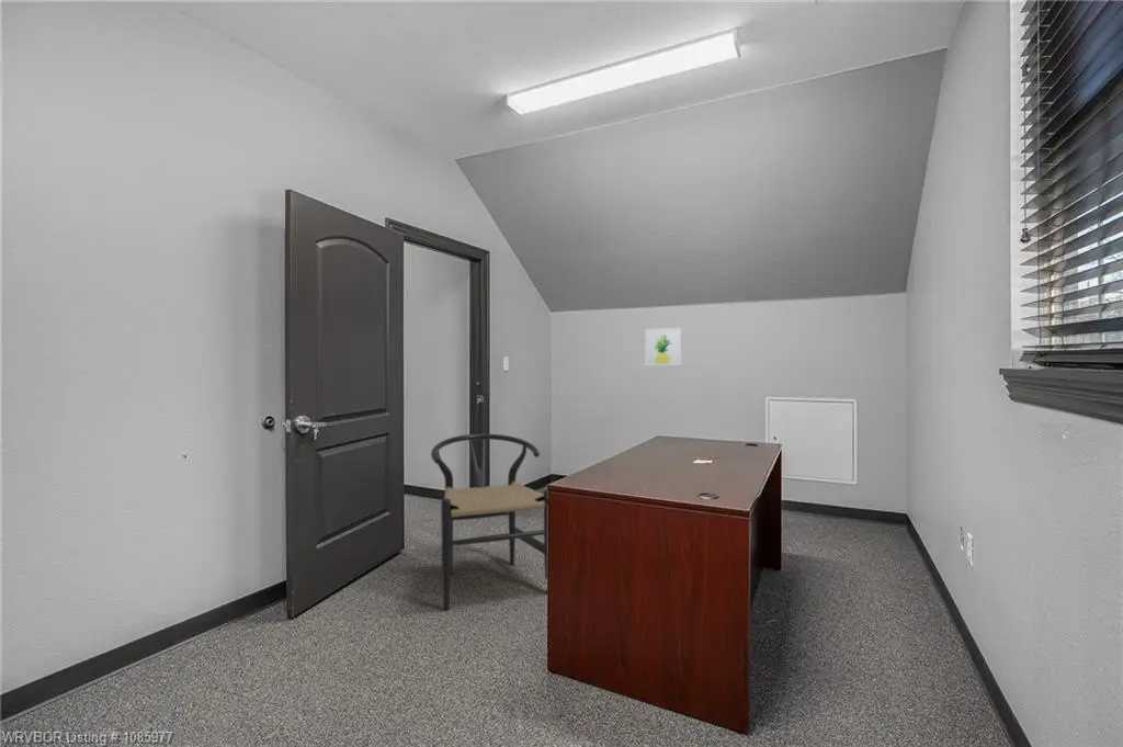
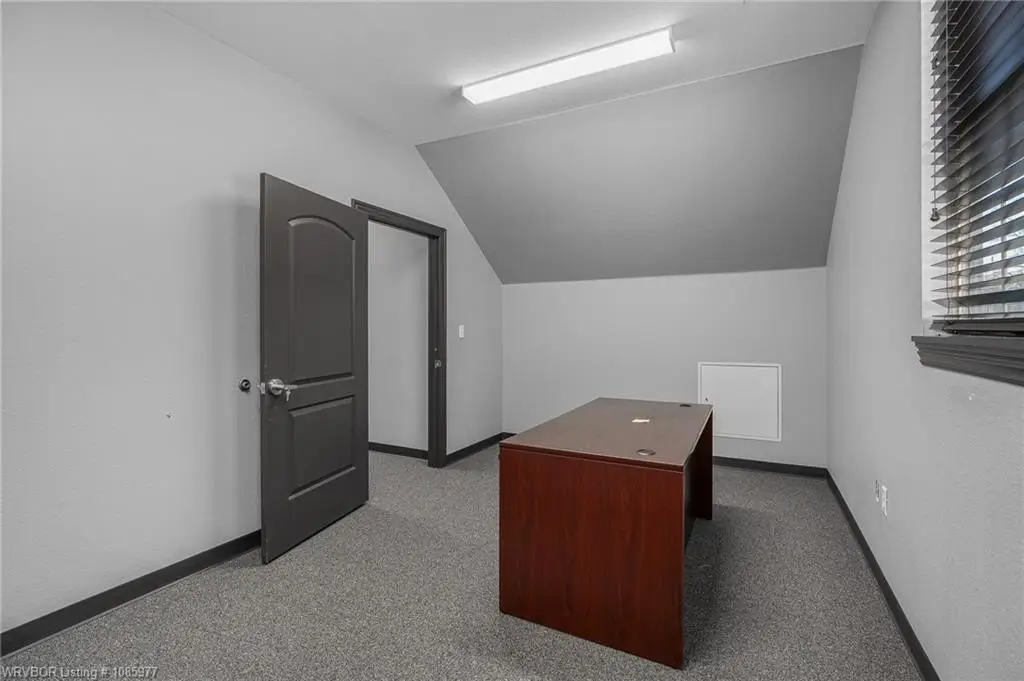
- chair (487, 509)
- wall art (662, 347)
